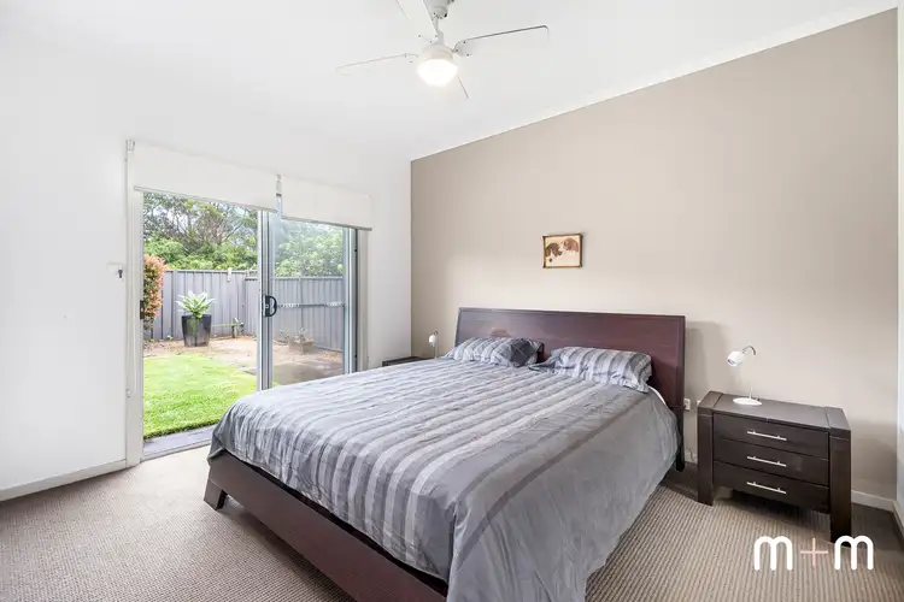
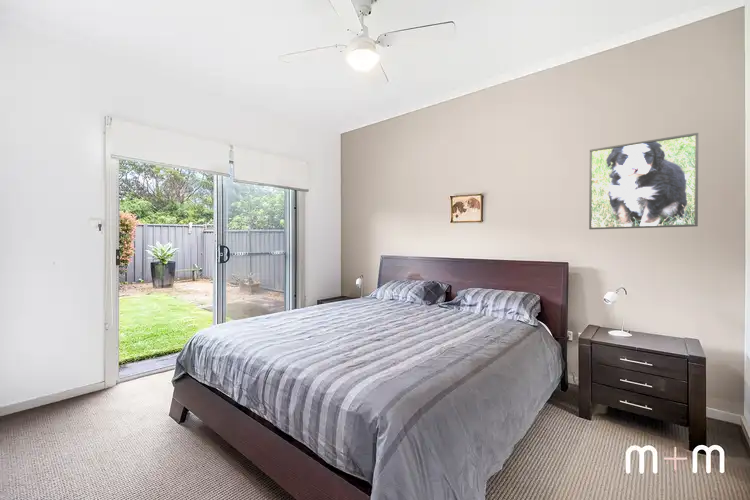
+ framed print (639, 185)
